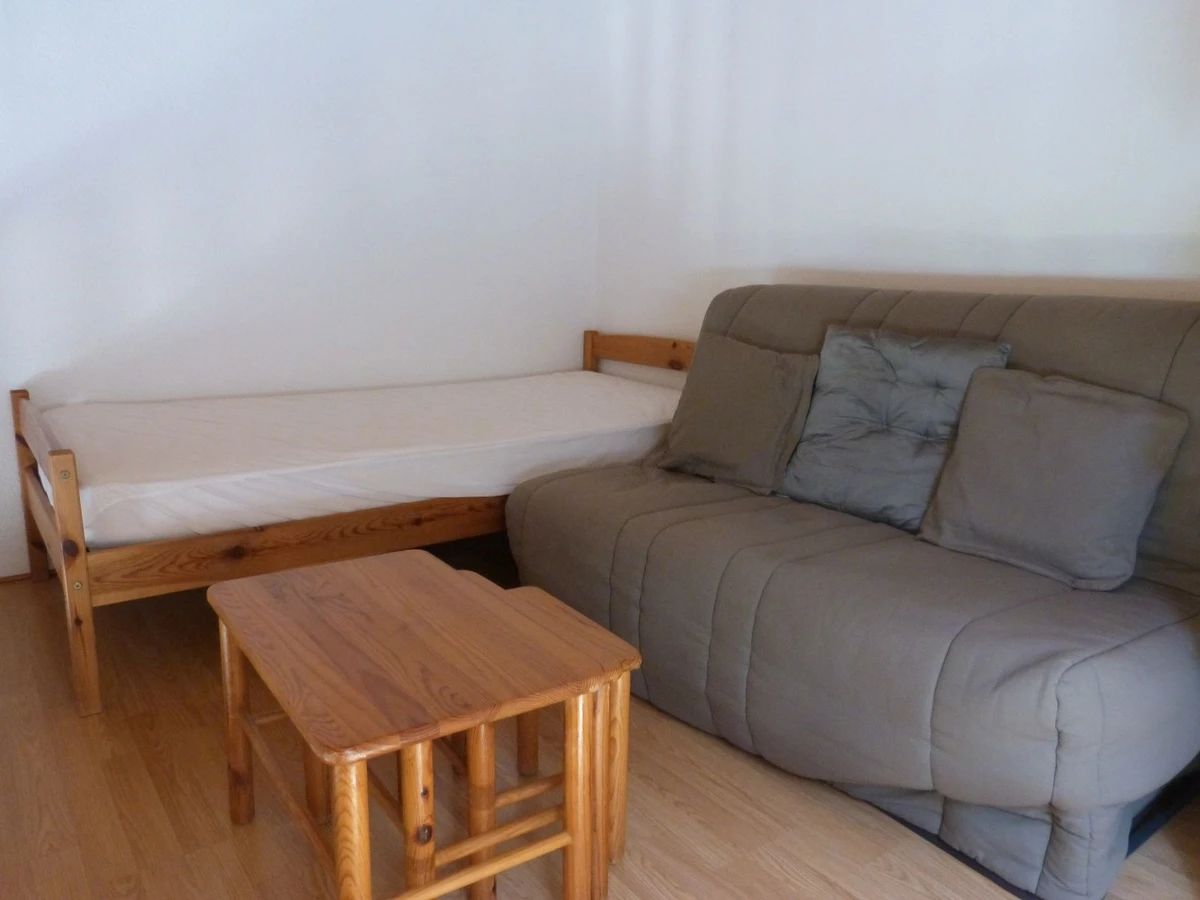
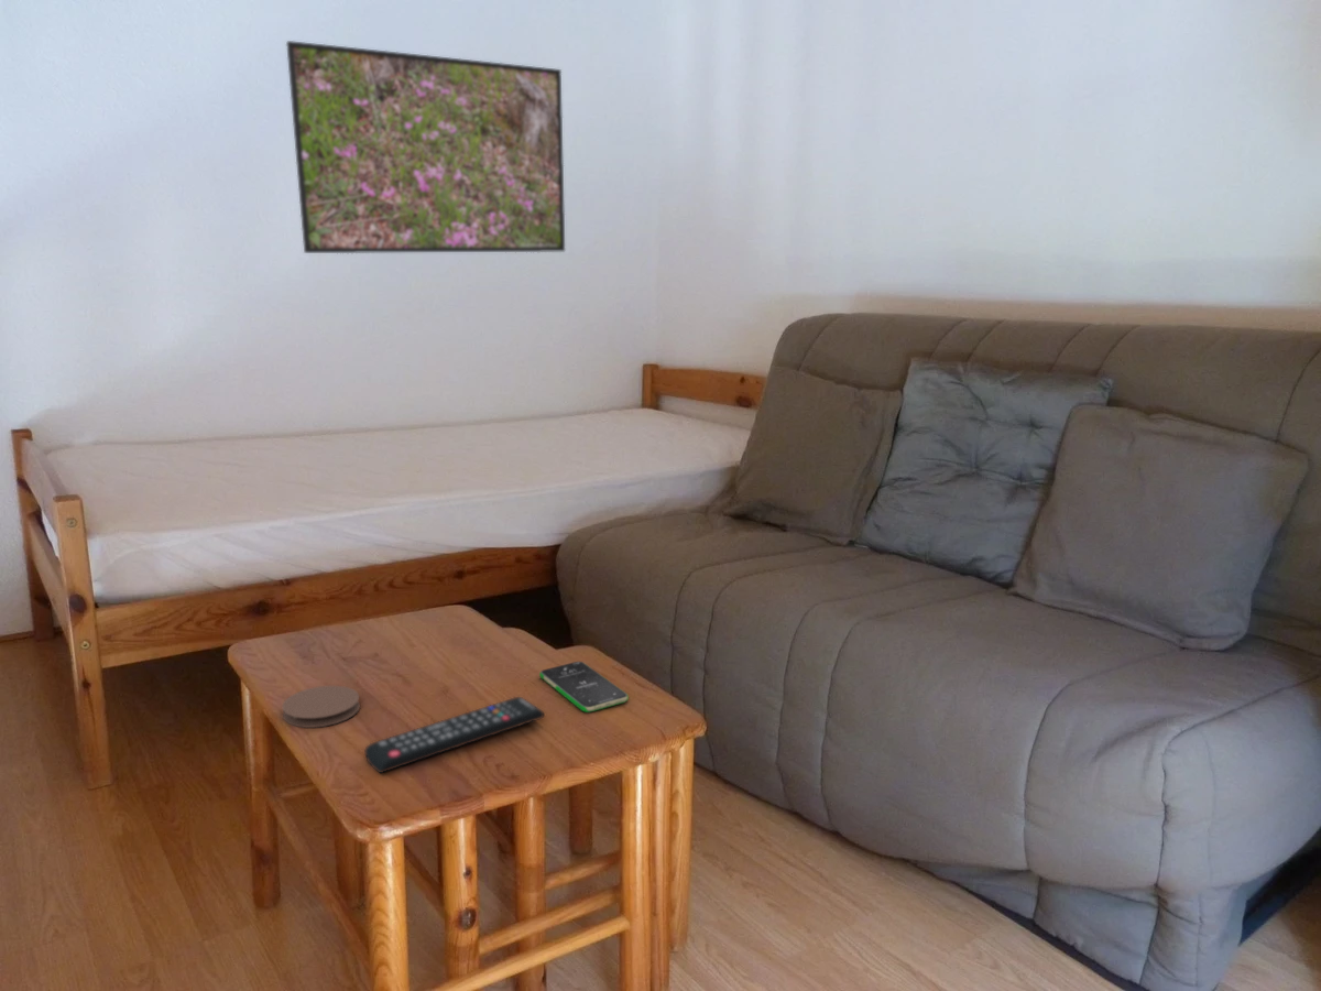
+ smartphone (582, 685)
+ coaster (321, 706)
+ remote control (458, 732)
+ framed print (438, 156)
